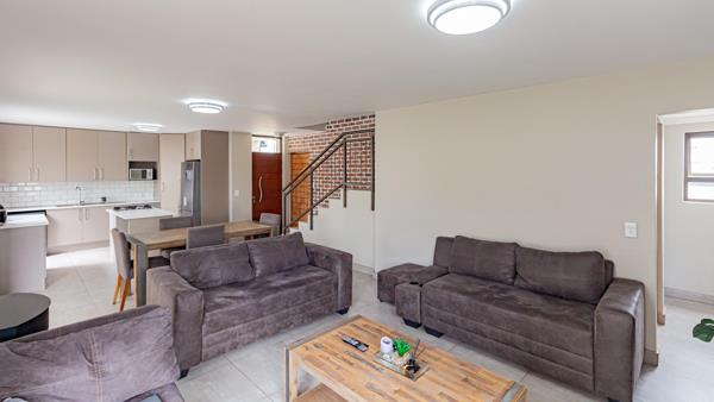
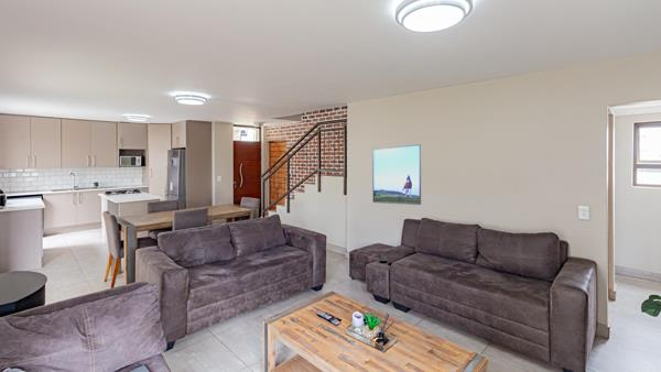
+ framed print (394, 175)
